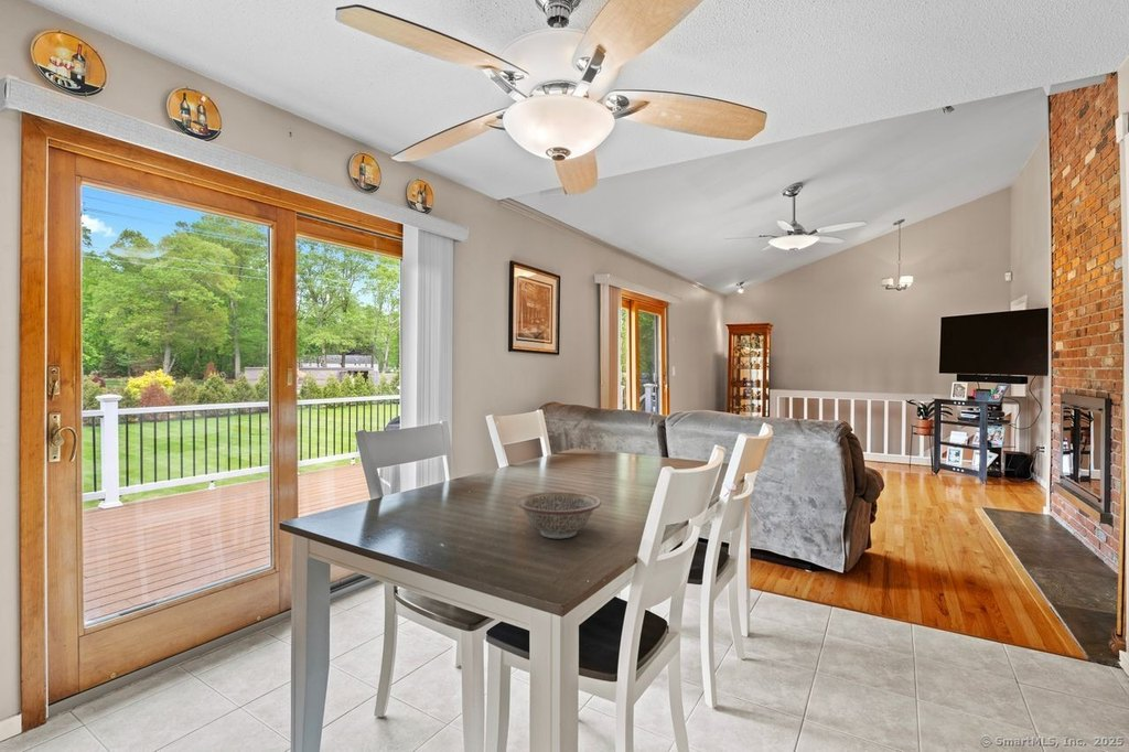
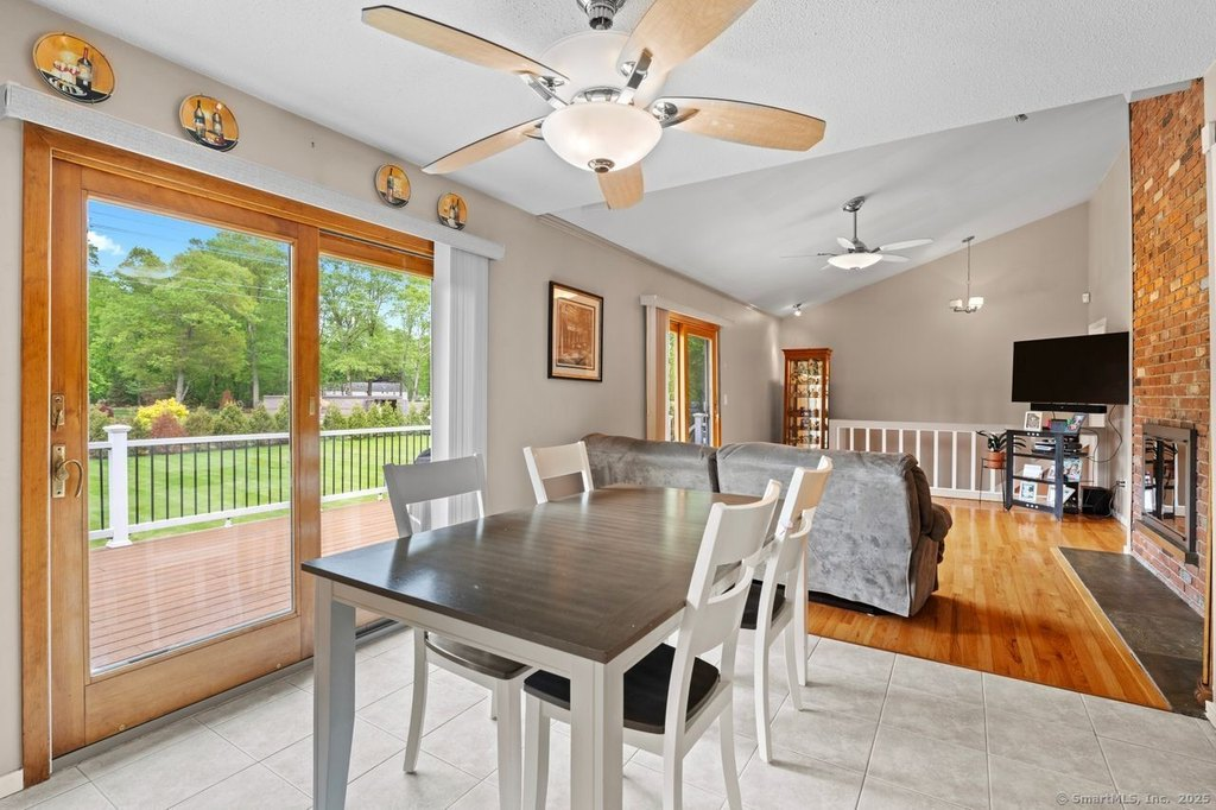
- decorative bowl (558, 516)
